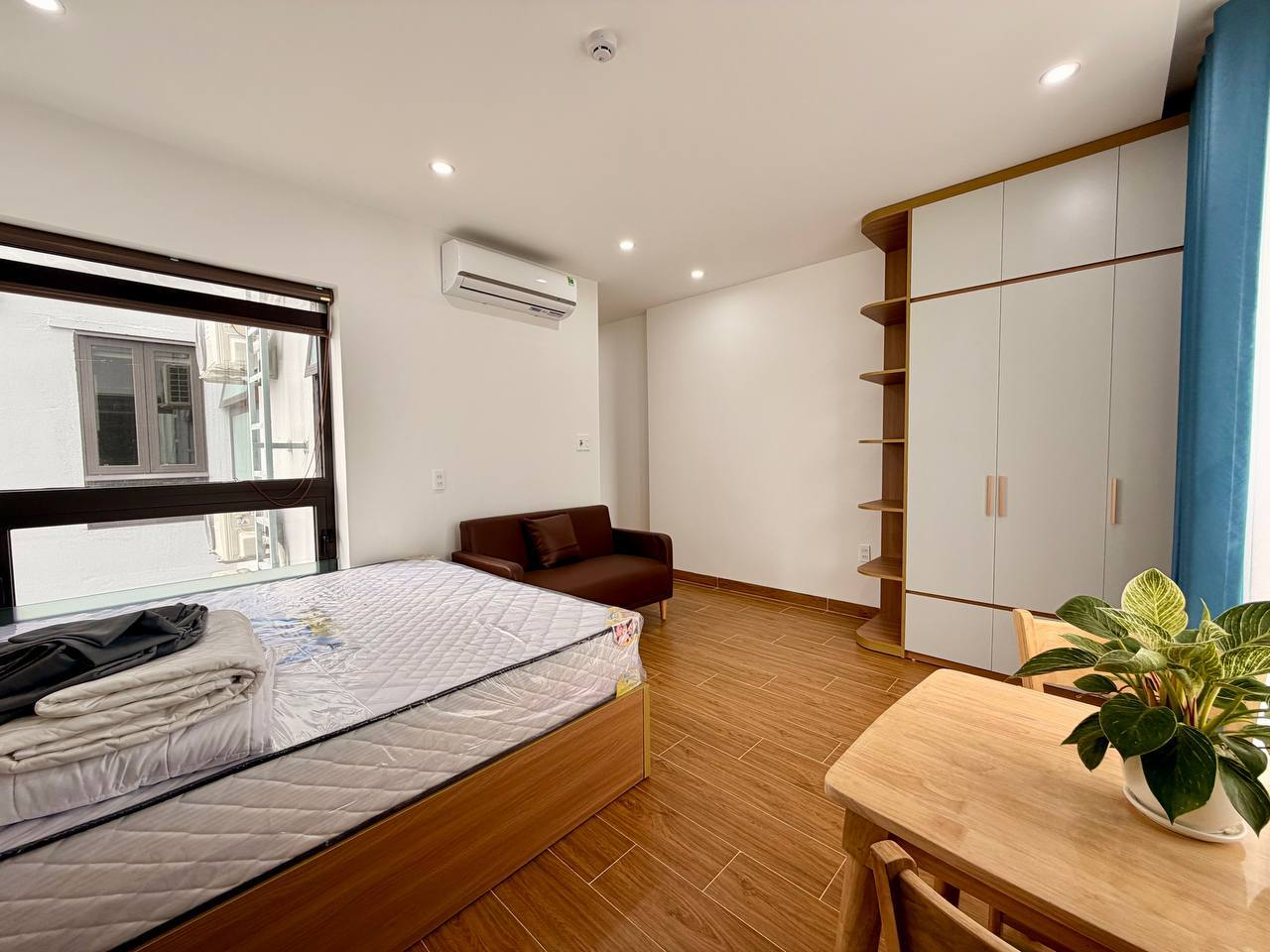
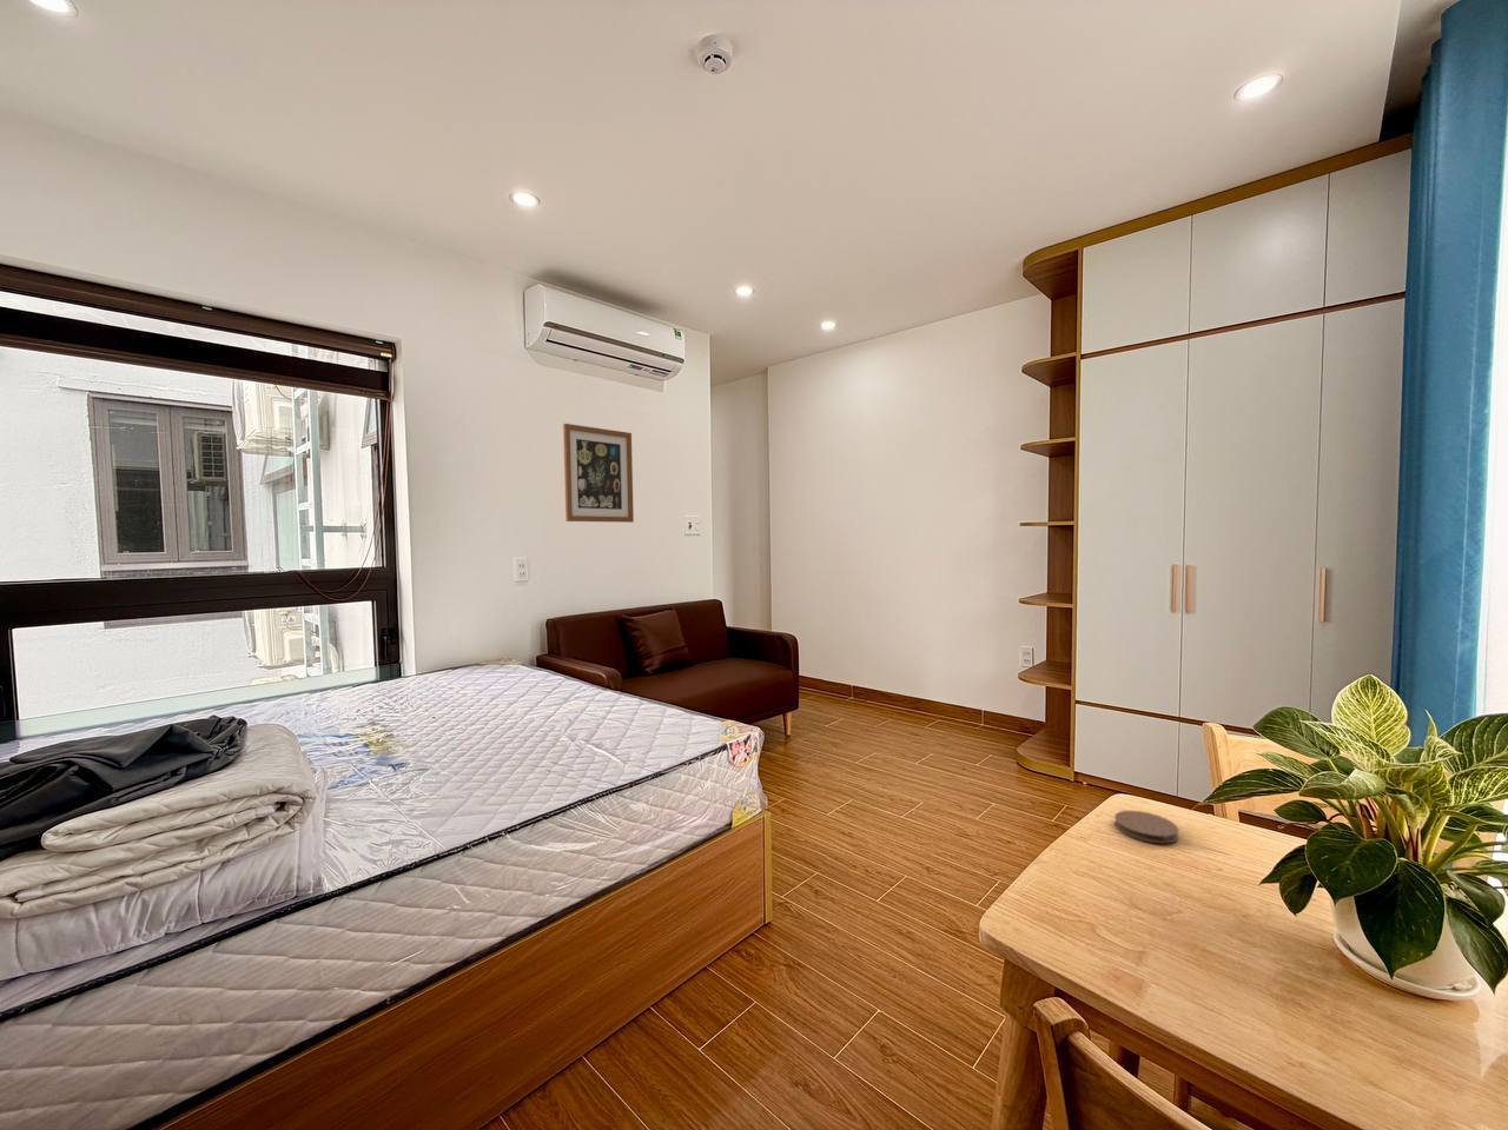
+ coaster (1145, 825)
+ wall art (600, 475)
